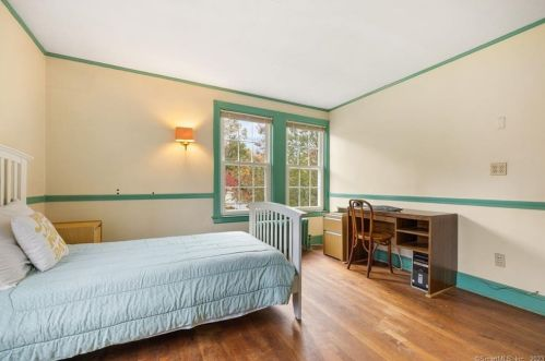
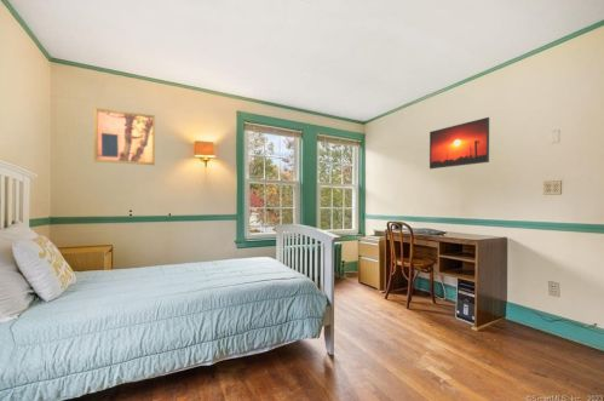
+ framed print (456, 145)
+ wall art (126, 137)
